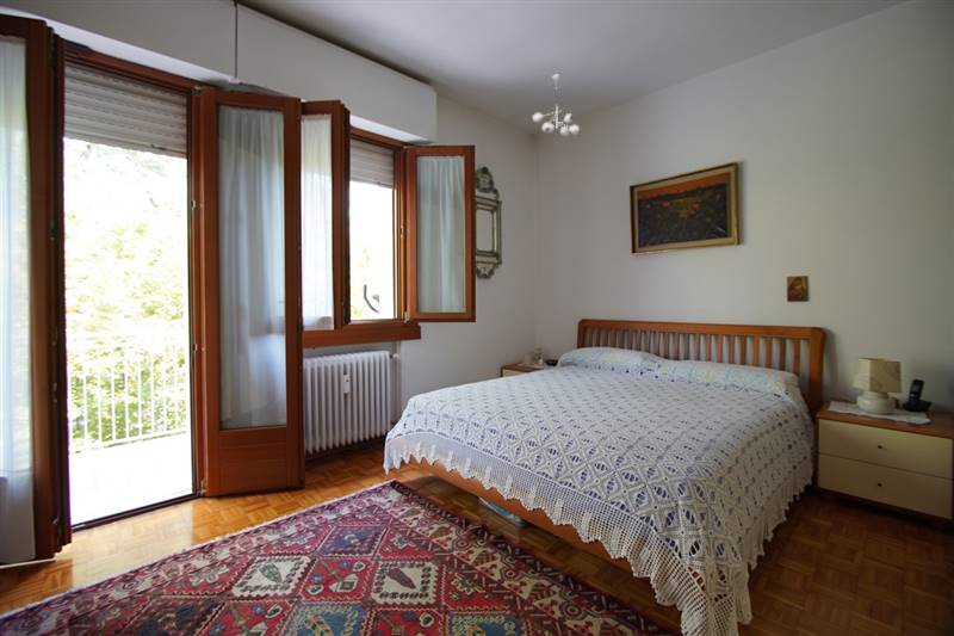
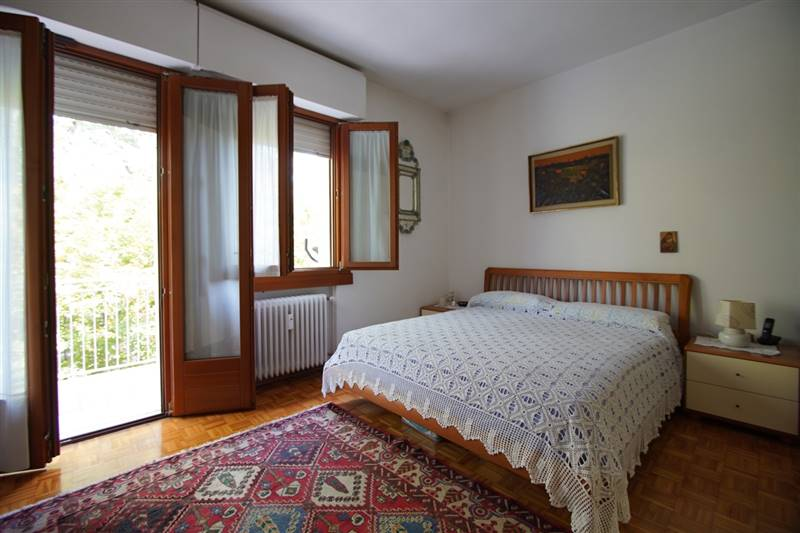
- ceiling light fixture (556, 107)
